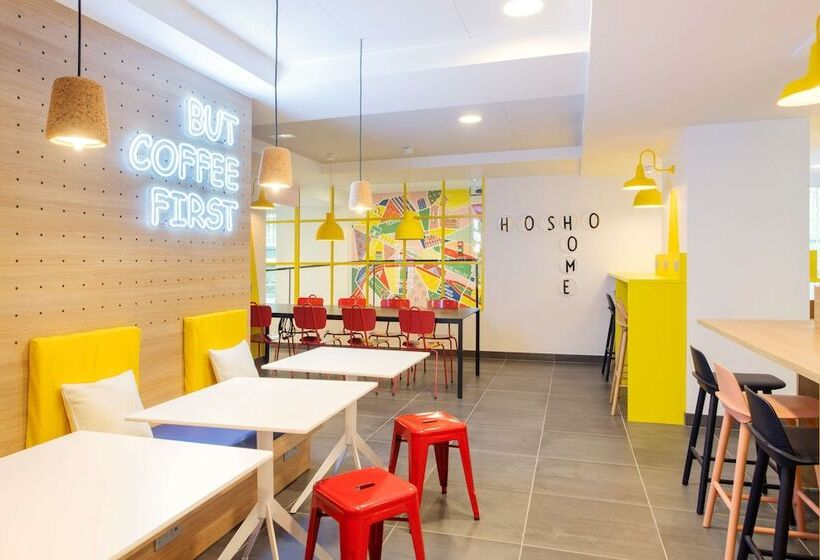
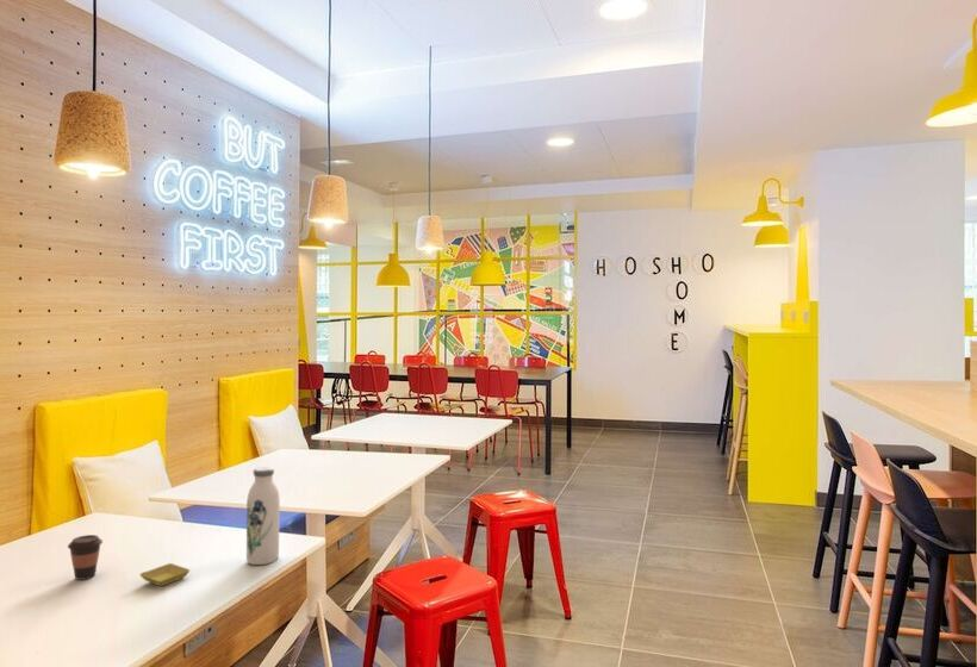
+ coffee cup (85, 557)
+ saucer (164, 575)
+ water bottle (262, 513)
